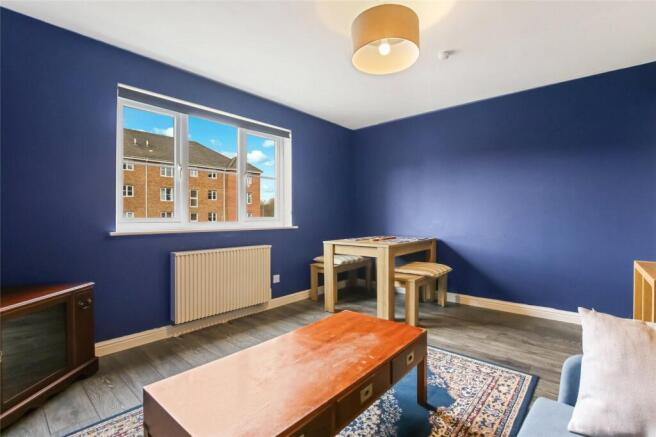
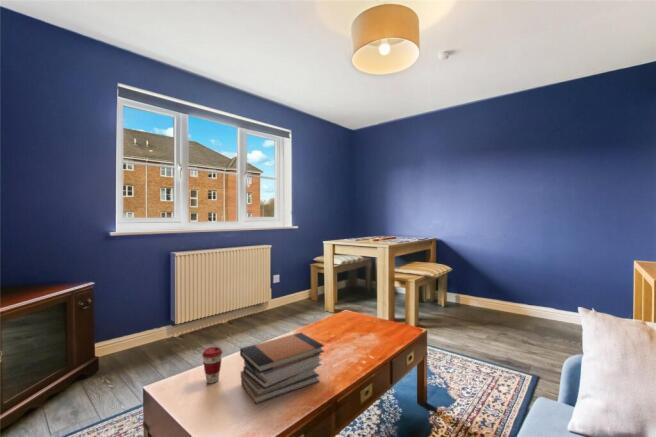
+ book stack (282, 364)
+ coffee cup (212, 365)
